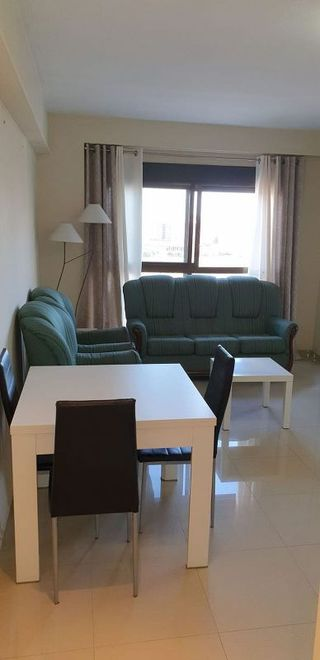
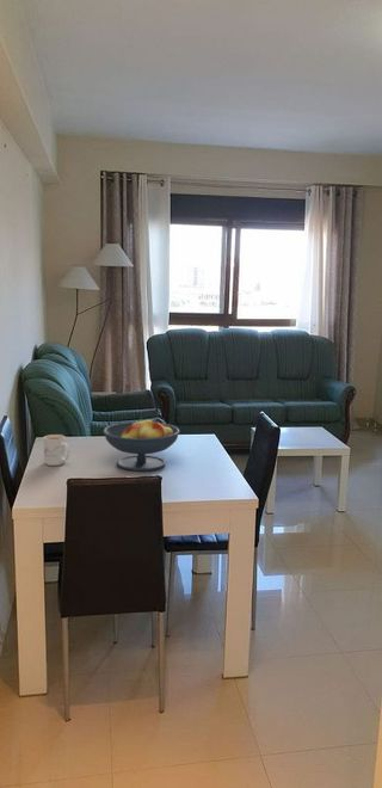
+ fruit bowl (141, 441)
+ mug (57, 450)
